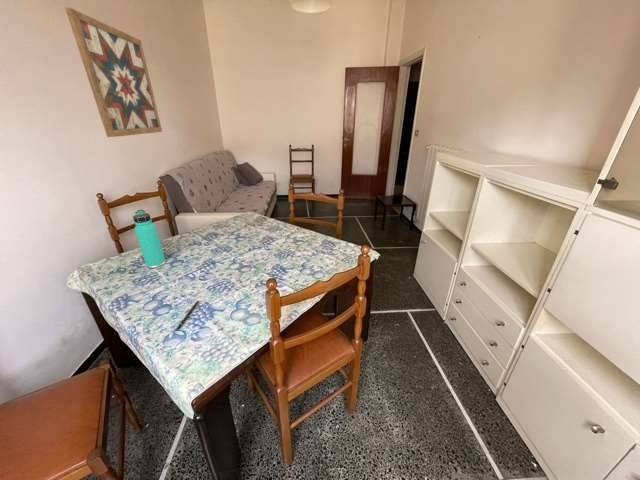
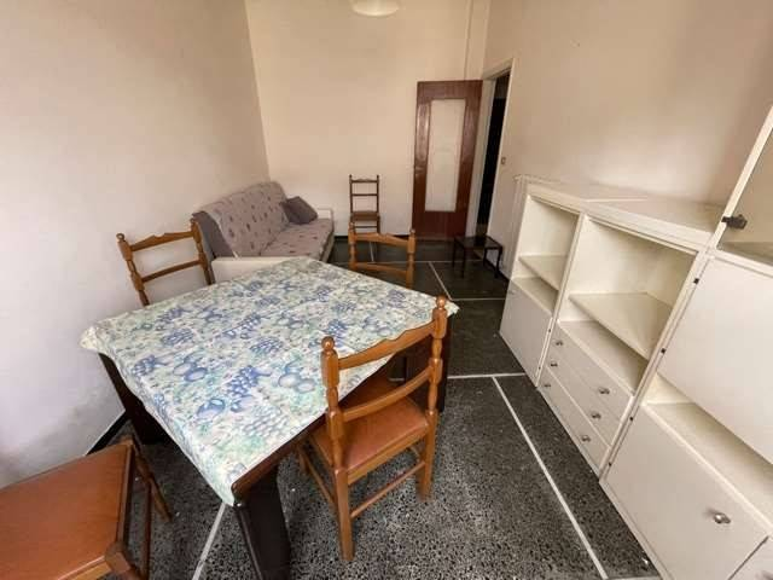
- pen (188, 314)
- wall art (125, 84)
- thermos bottle (148, 238)
